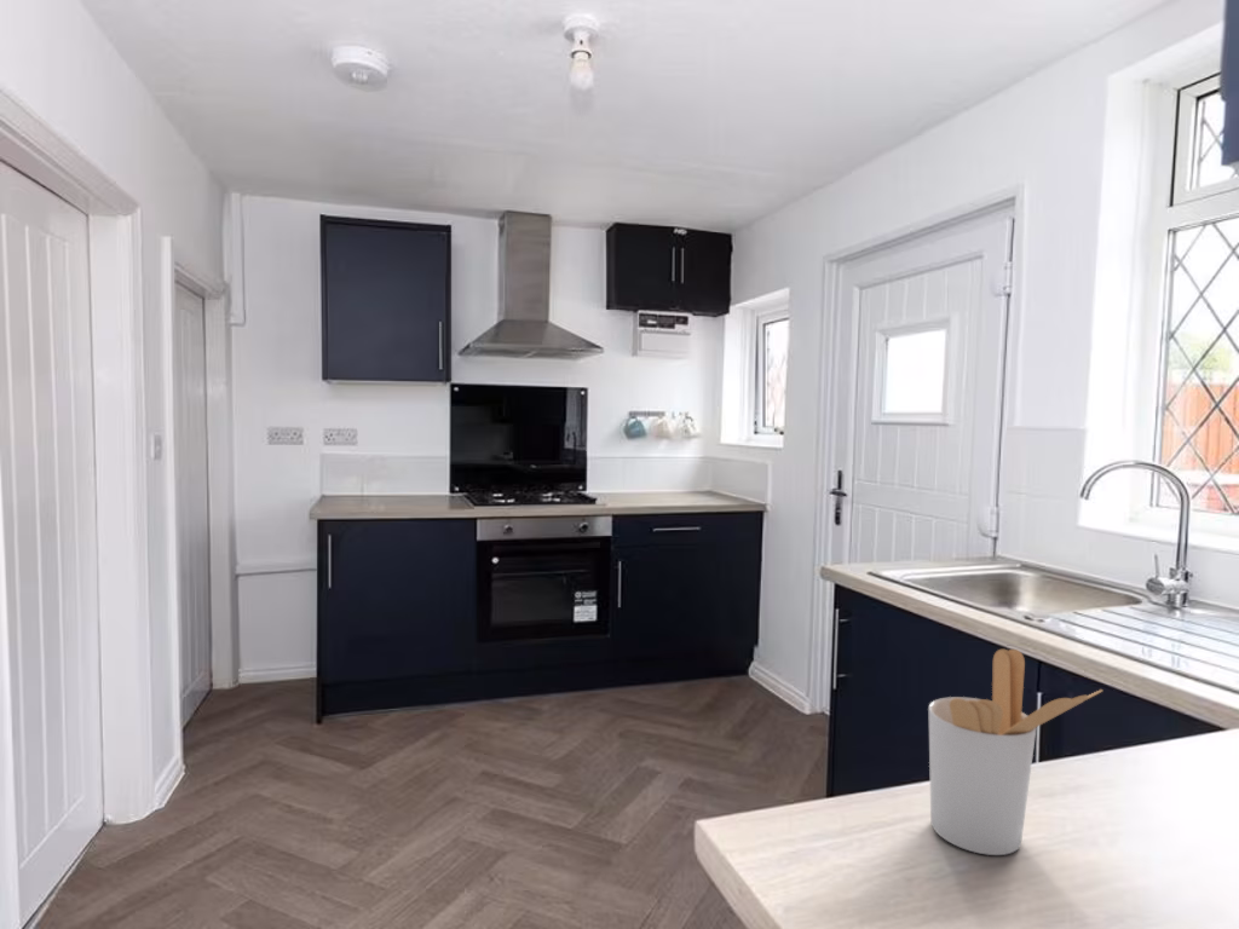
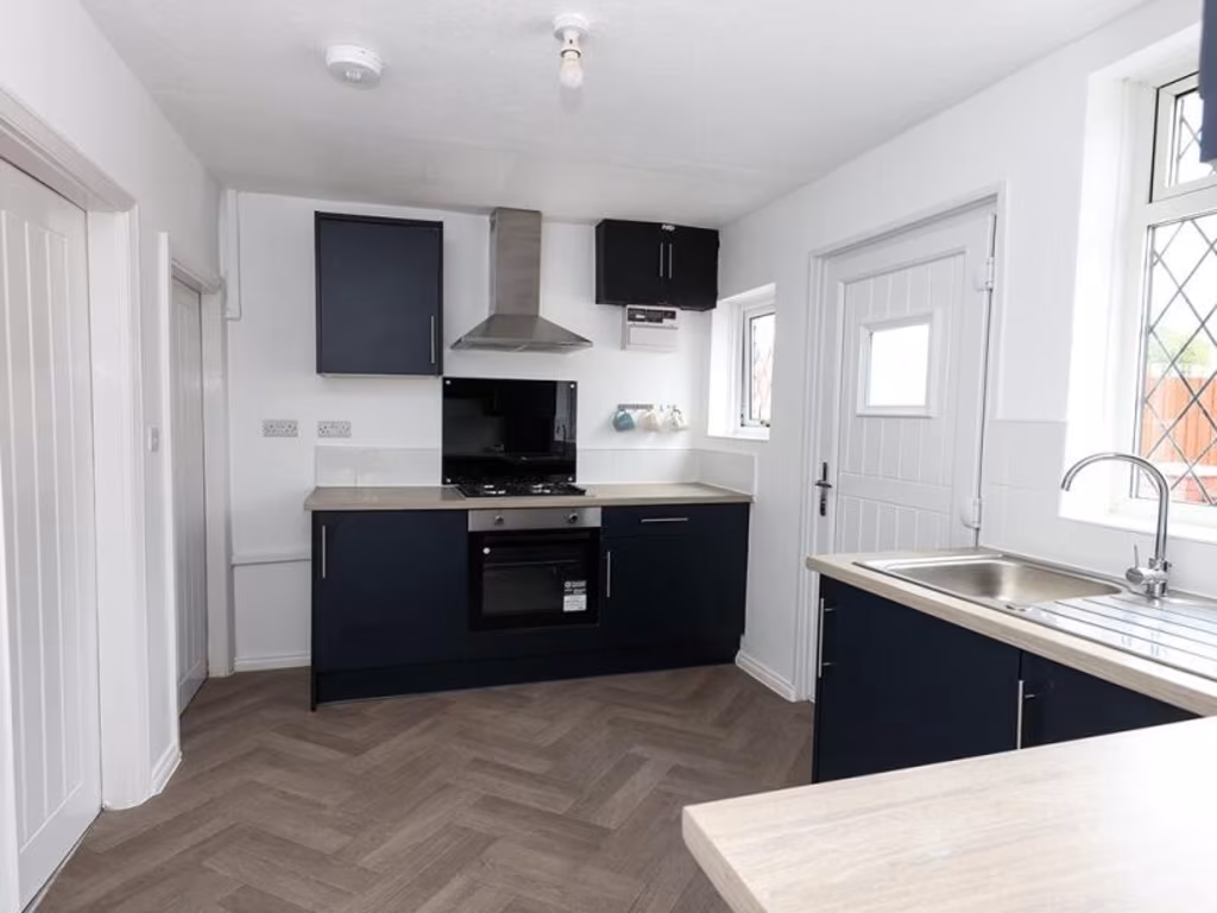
- utensil holder (1005, 754)
